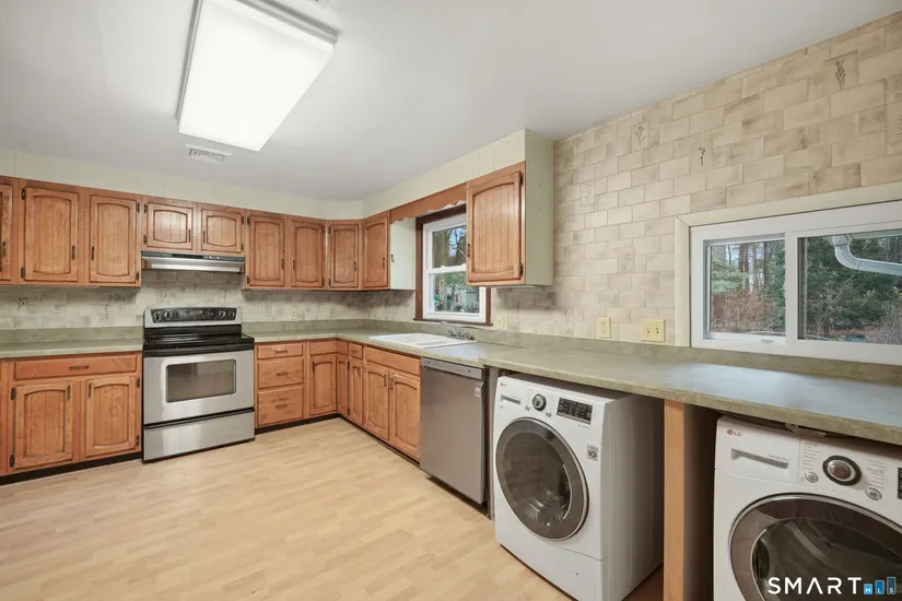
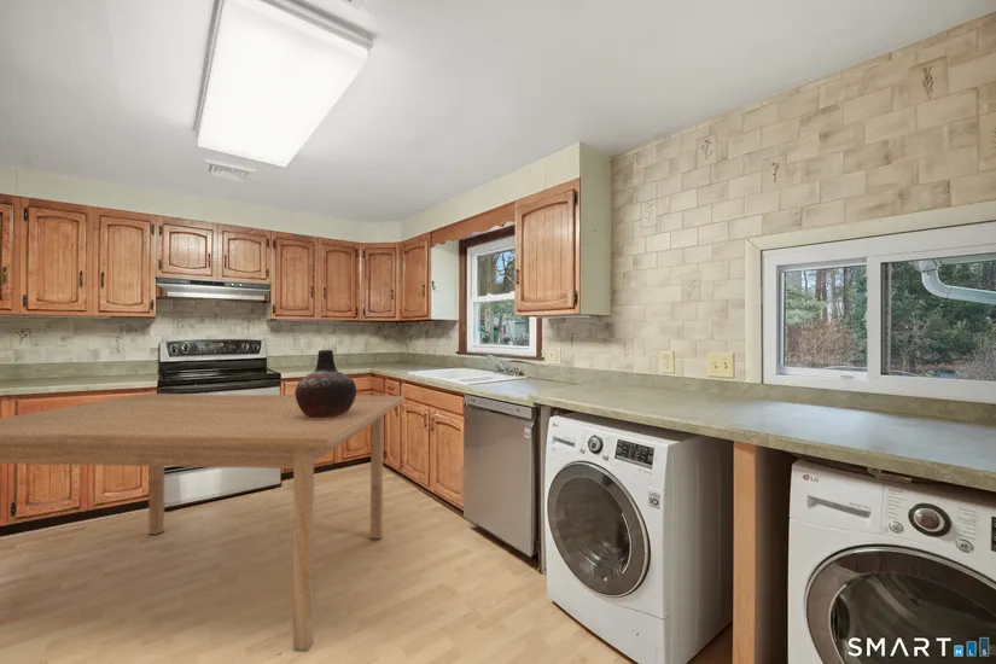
+ table (214, 466)
+ vase (326, 381)
